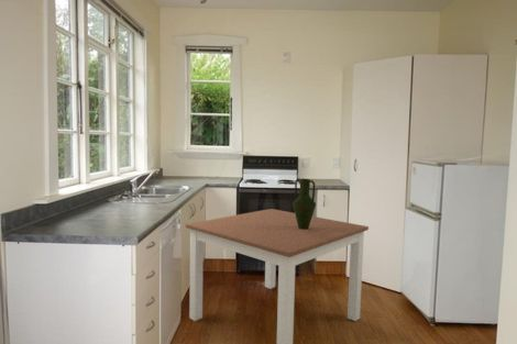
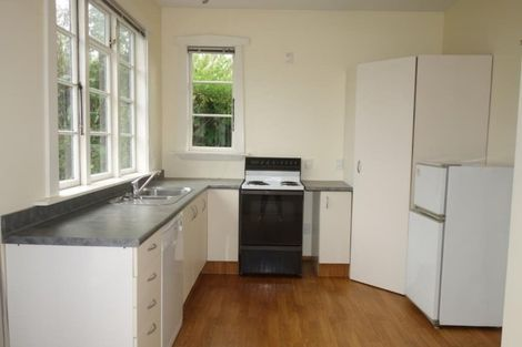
- dining table (275, 271)
- vase (304, 203)
